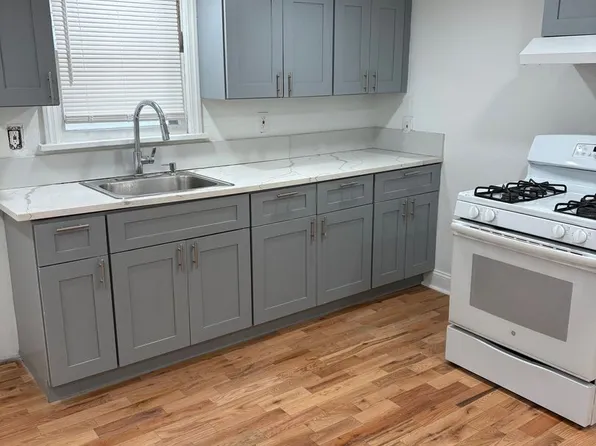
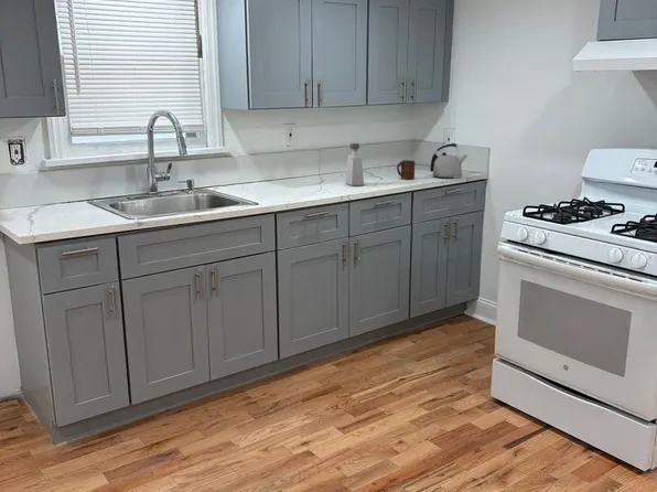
+ soap dispenser (354, 163)
+ kettle (449, 160)
+ cup (406, 170)
